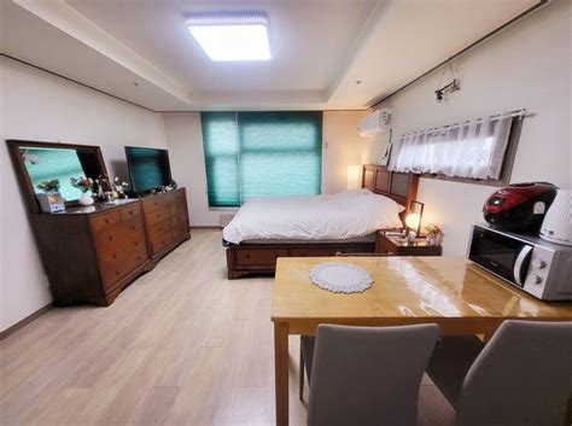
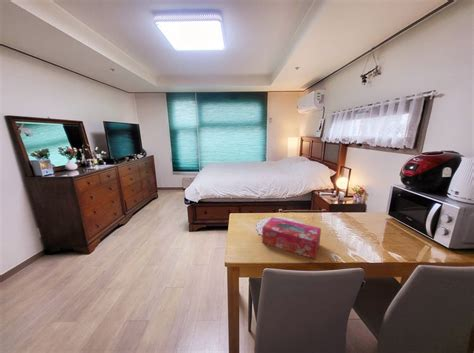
+ tissue box (290, 235)
